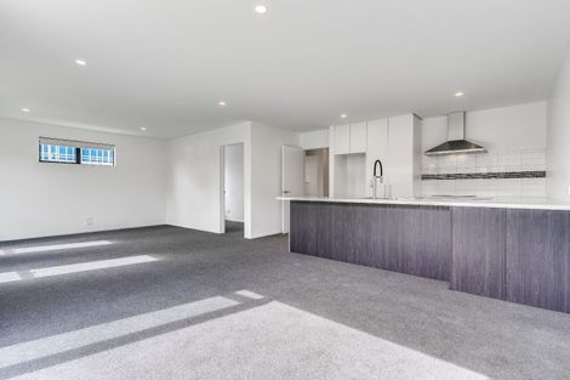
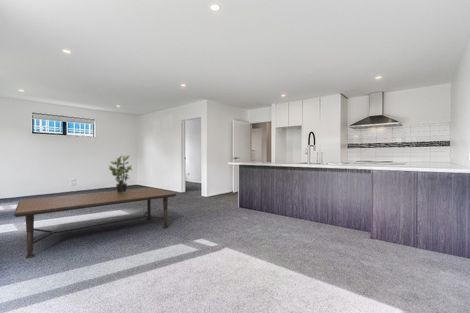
+ dining table (105, 221)
+ potted plant (120, 174)
